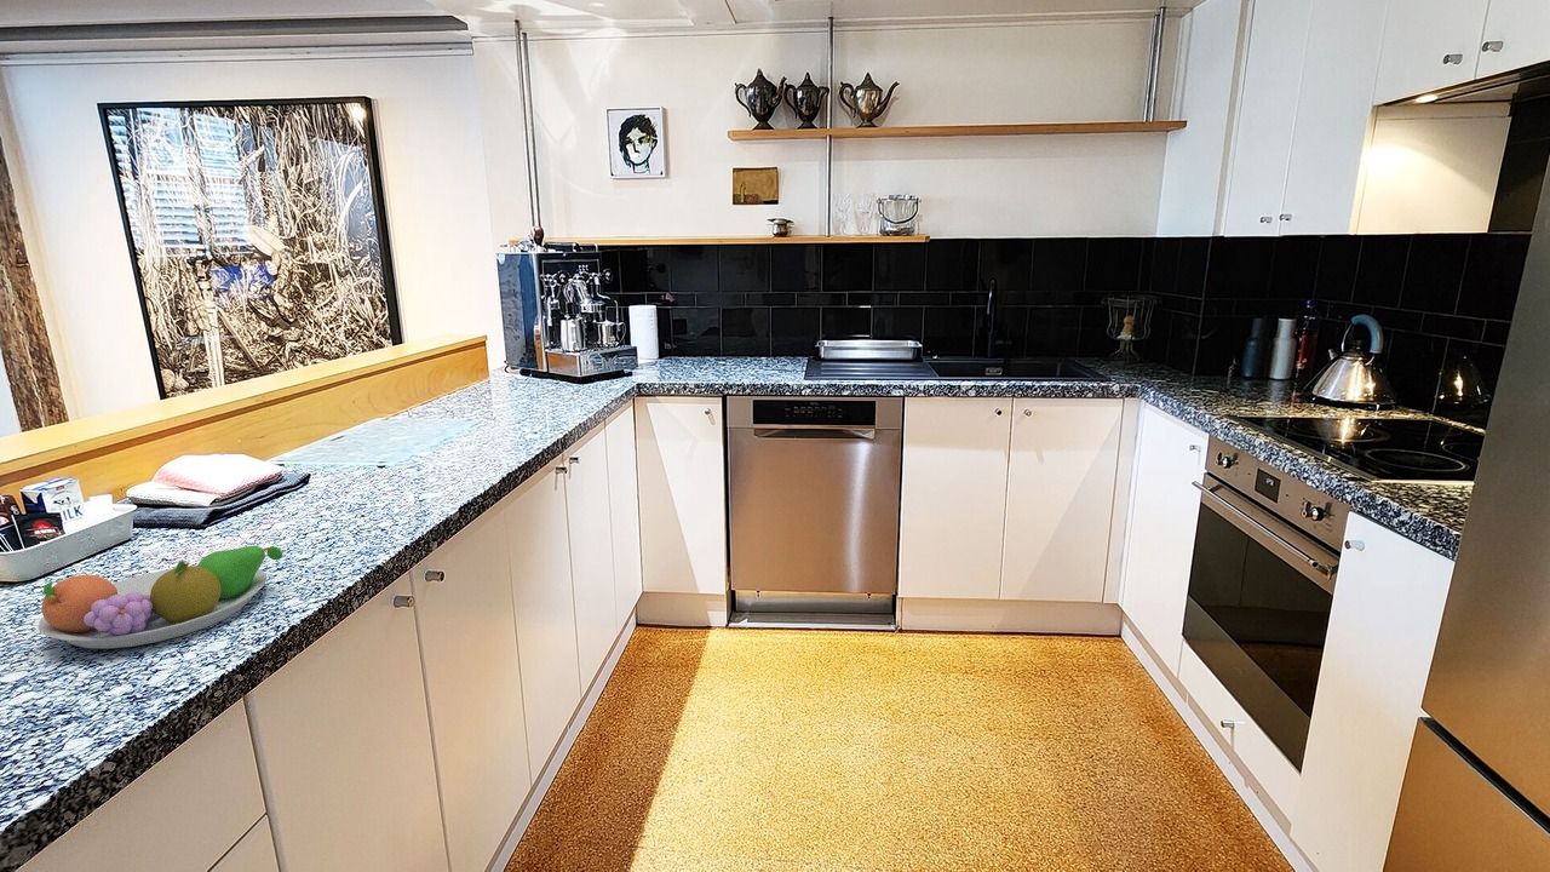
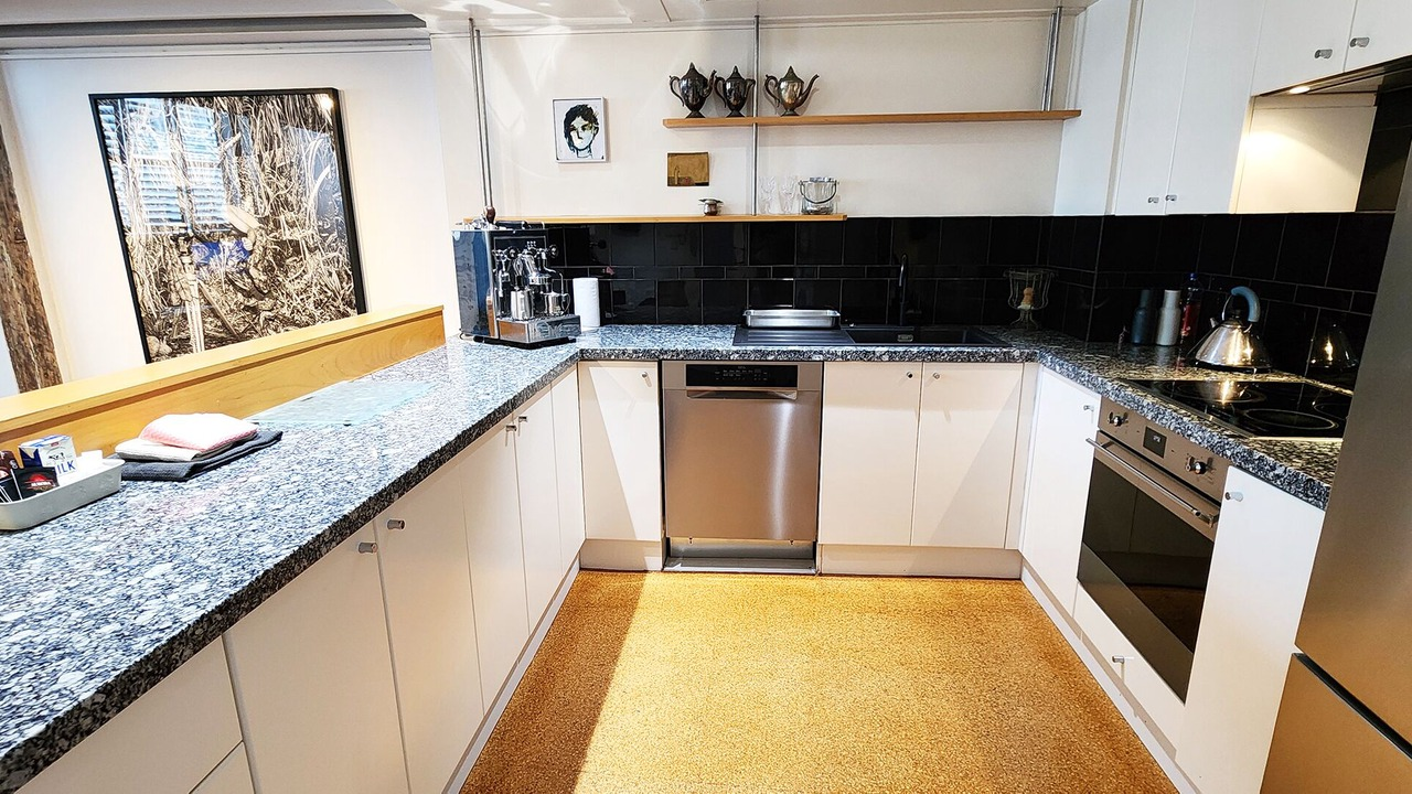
- fruit bowl (166, 581)
